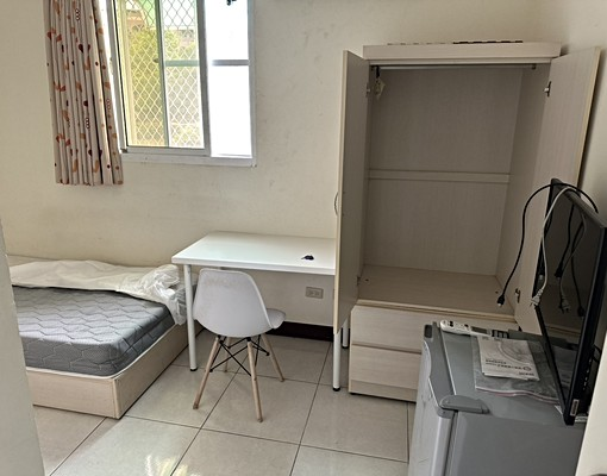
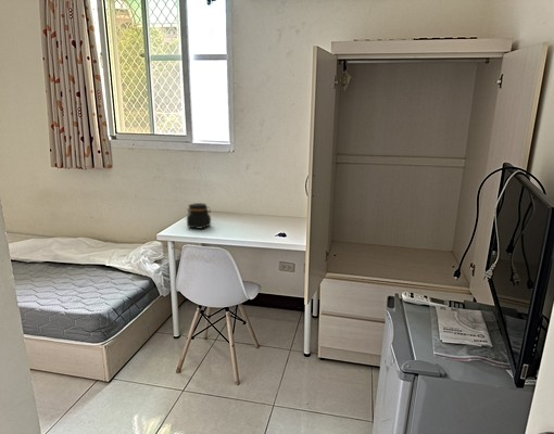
+ jar (199, 216)
